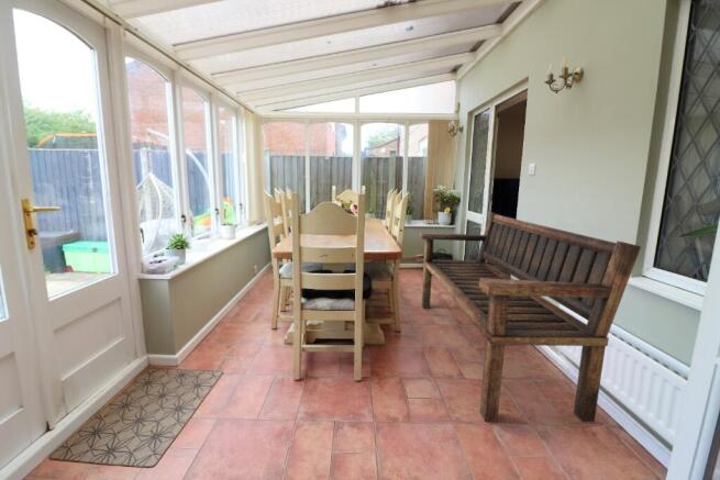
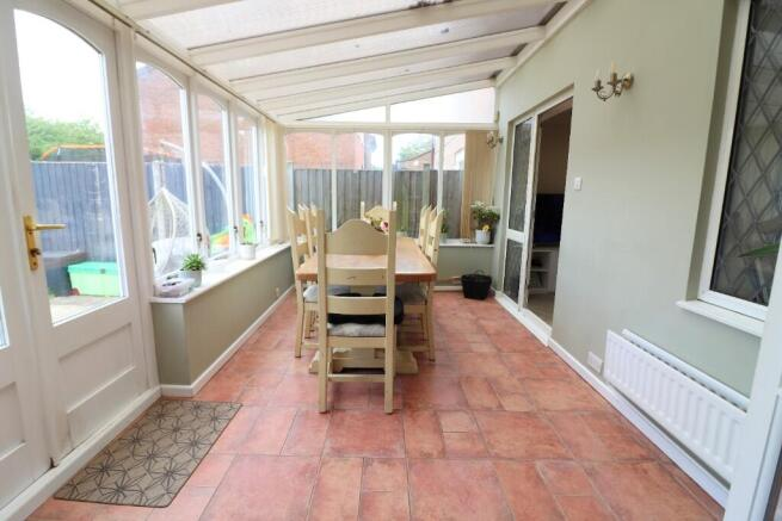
- bench (489, 286)
